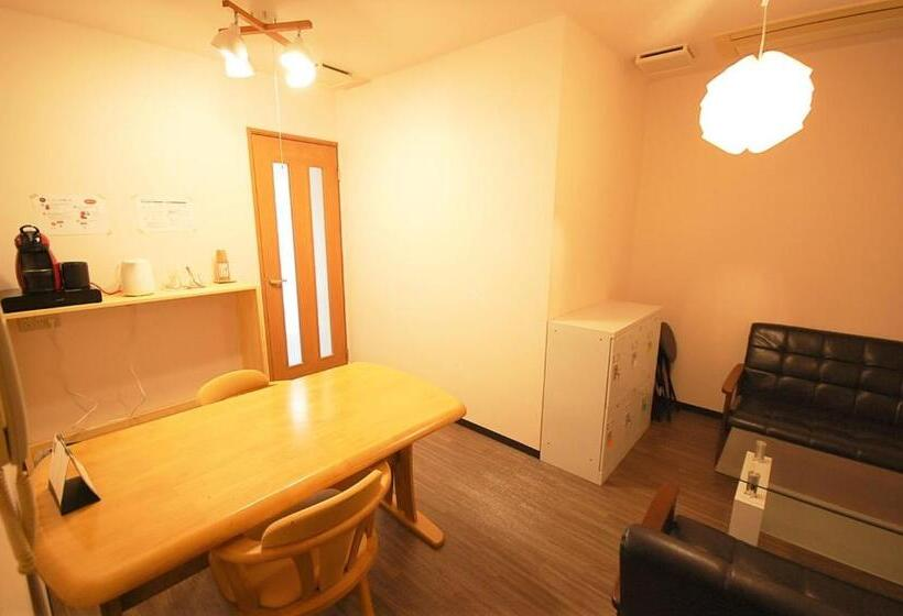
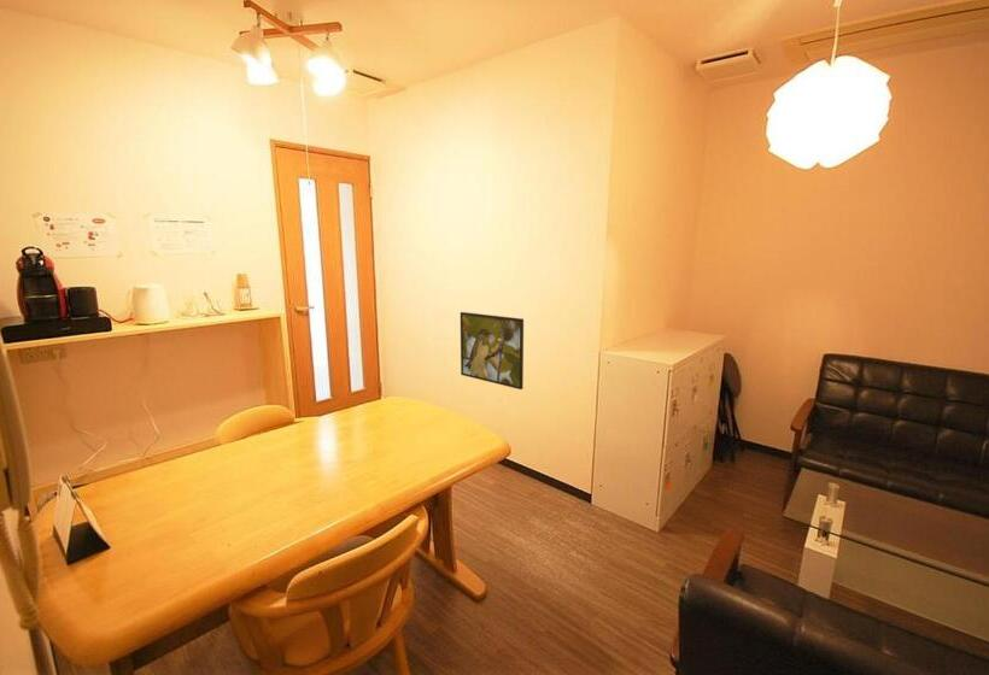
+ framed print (490, 348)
